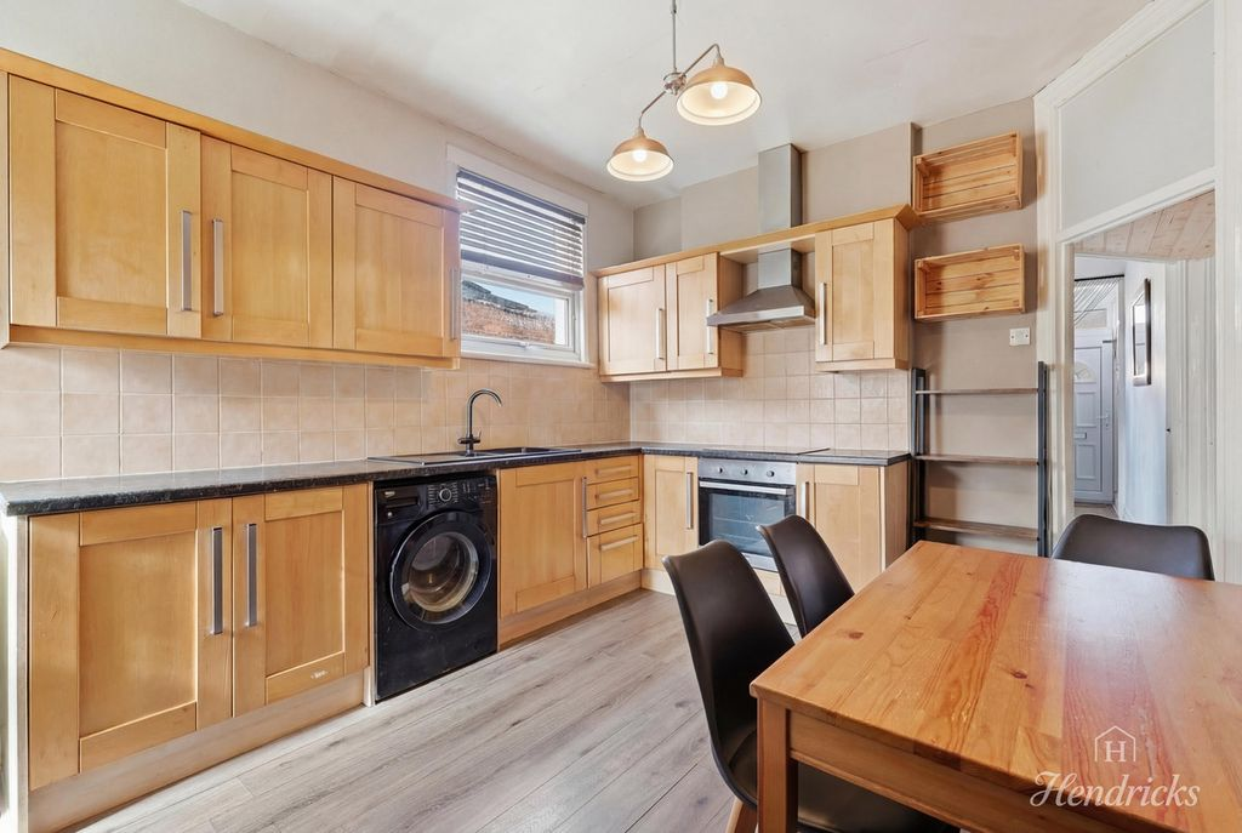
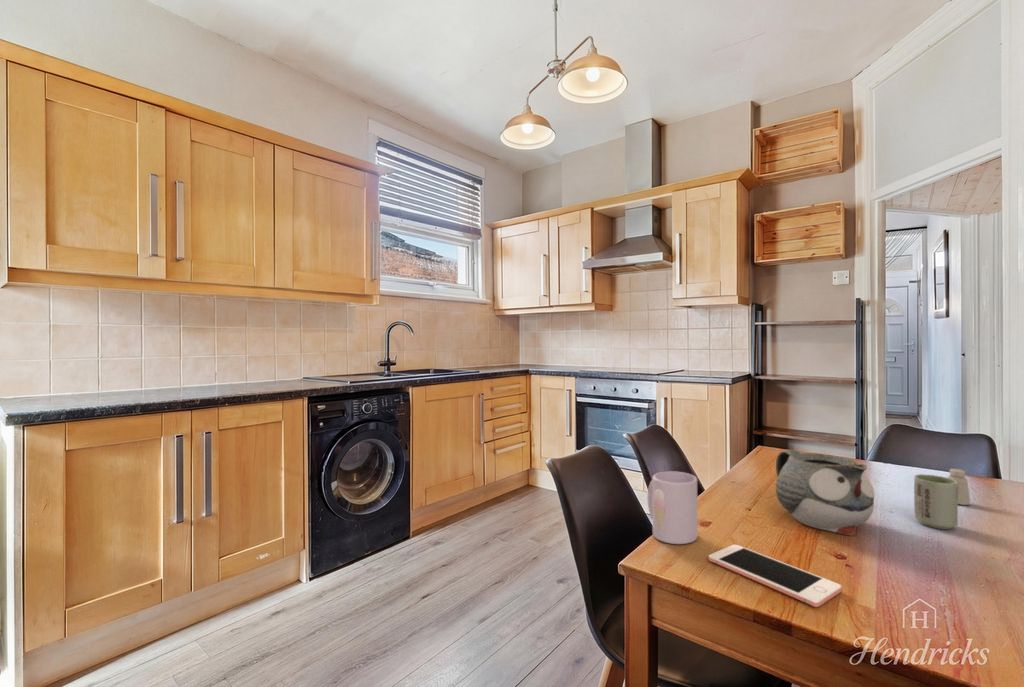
+ saltshaker (957, 485)
+ cell phone (770, 572)
+ mug (669, 504)
+ cup (935, 501)
+ teapot (817, 485)
